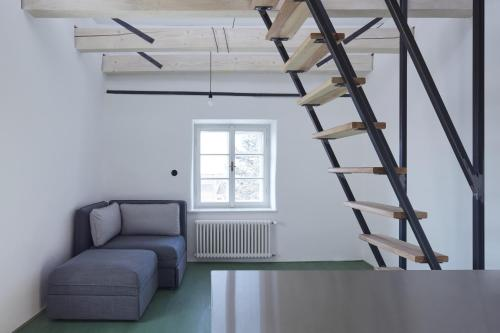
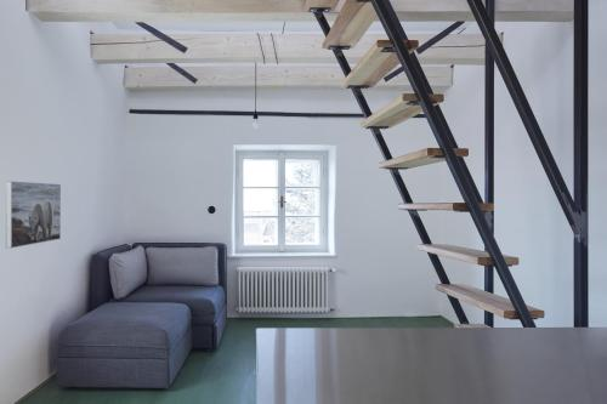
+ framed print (35, 212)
